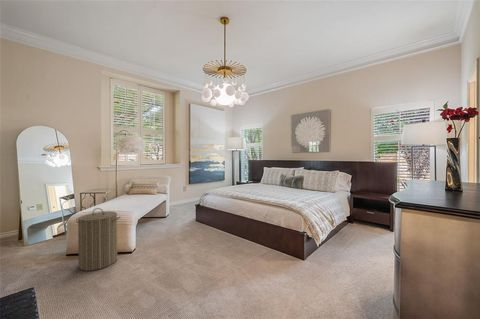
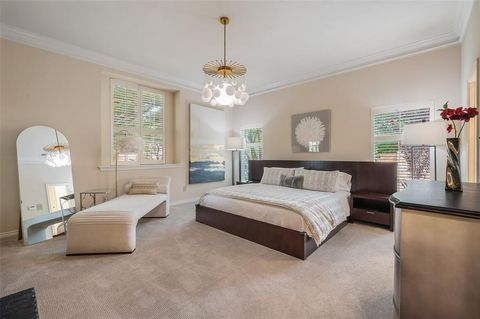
- laundry hamper (98, 235)
